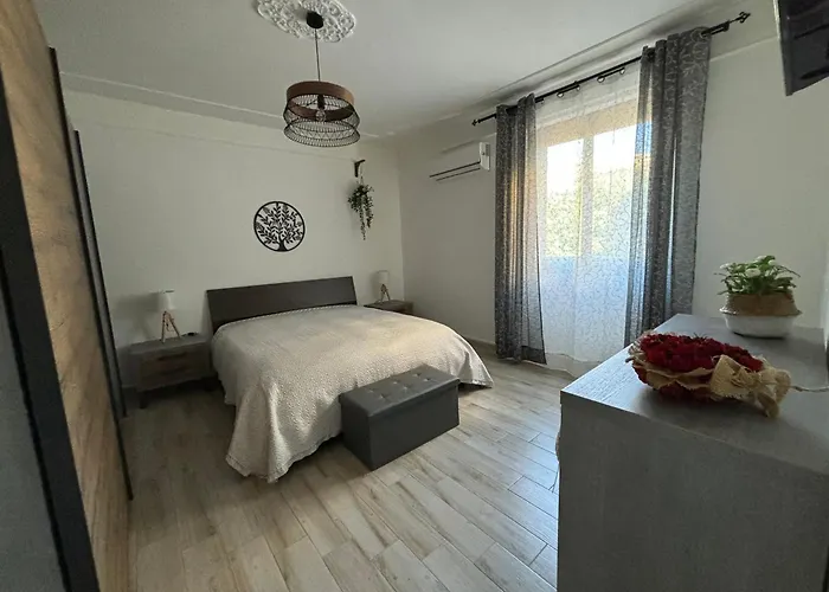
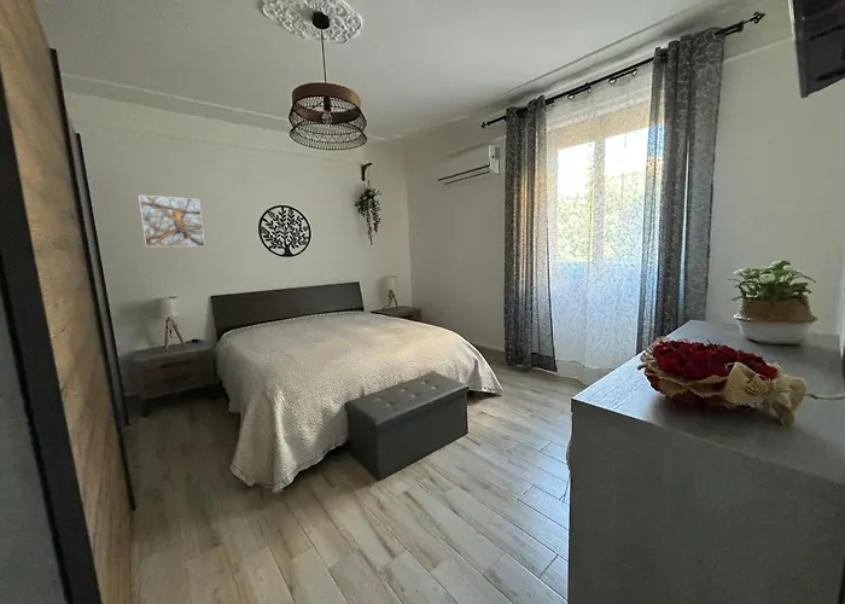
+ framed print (173, 221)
